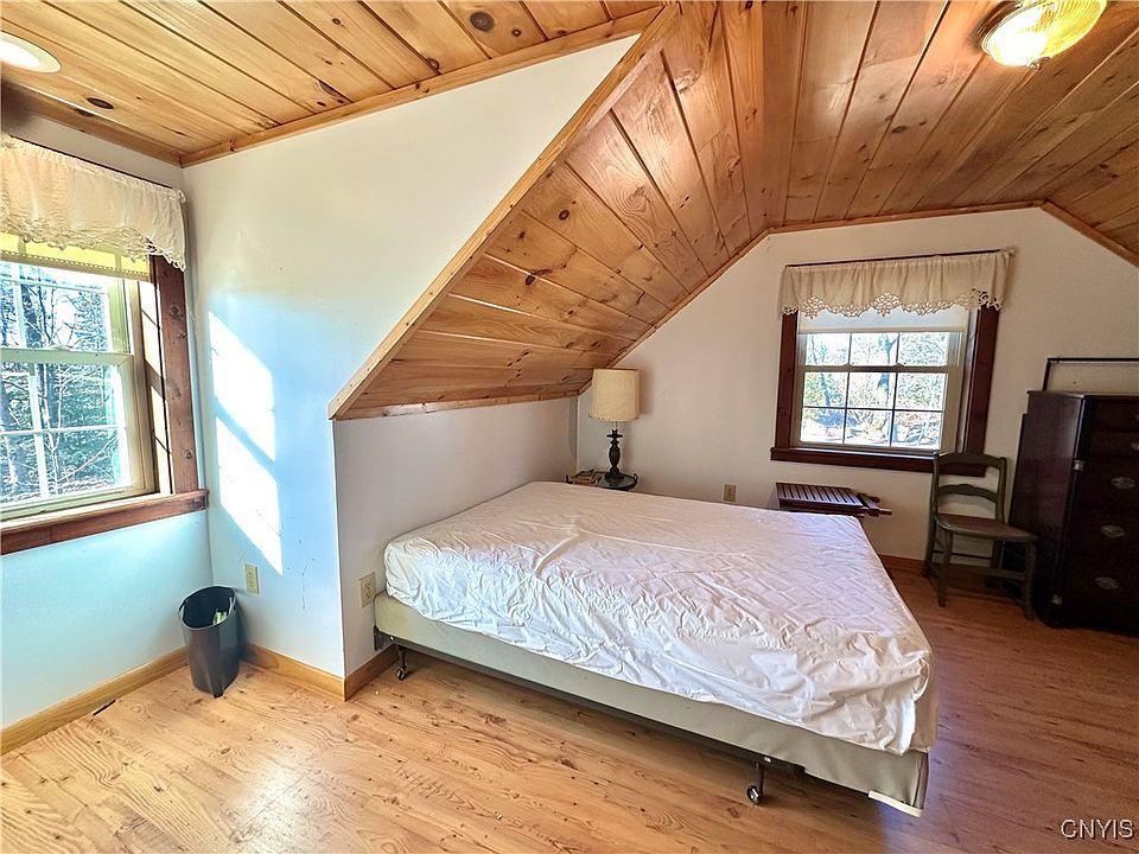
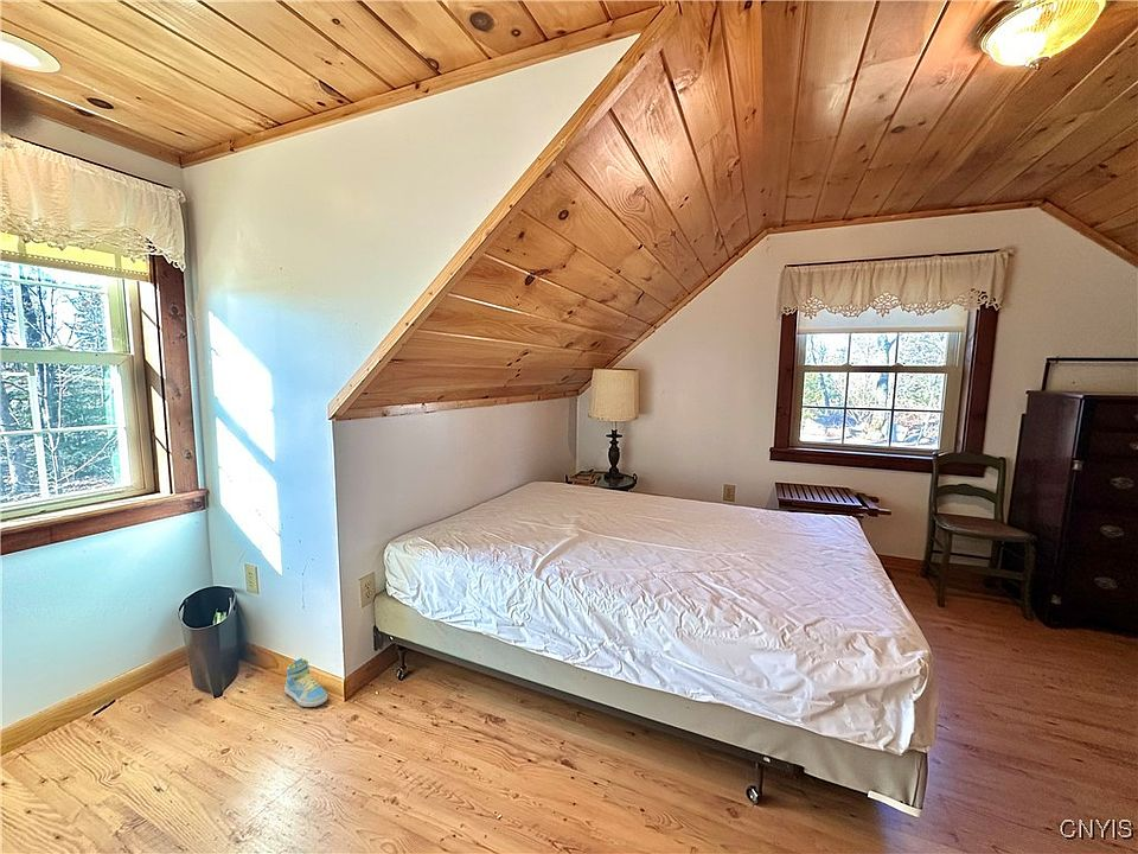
+ sneaker (305, 680)
